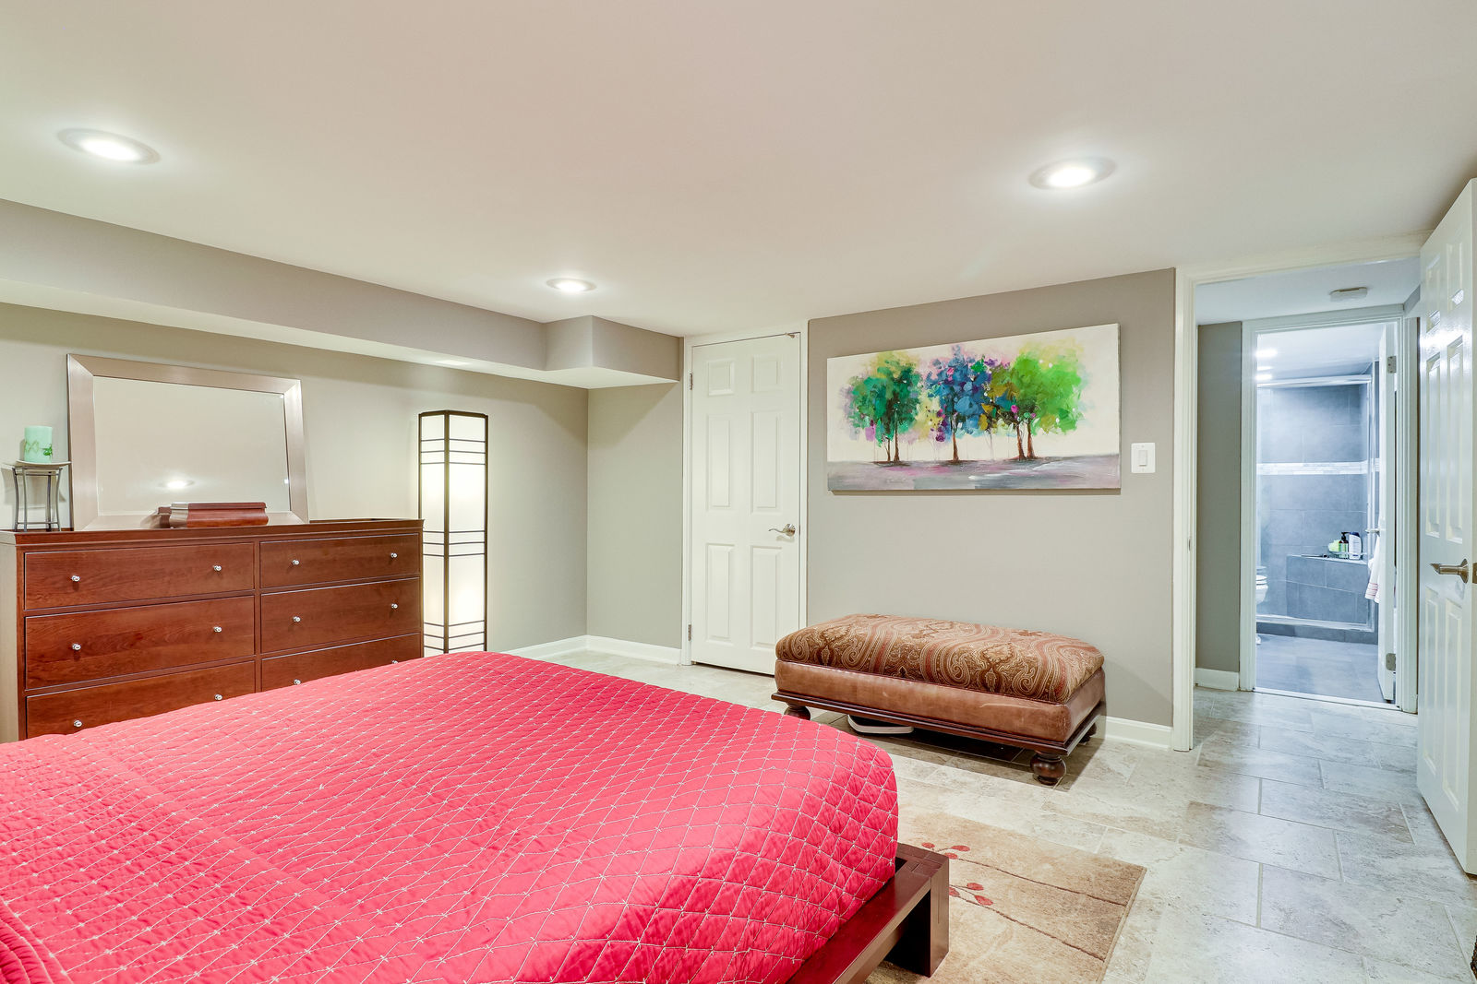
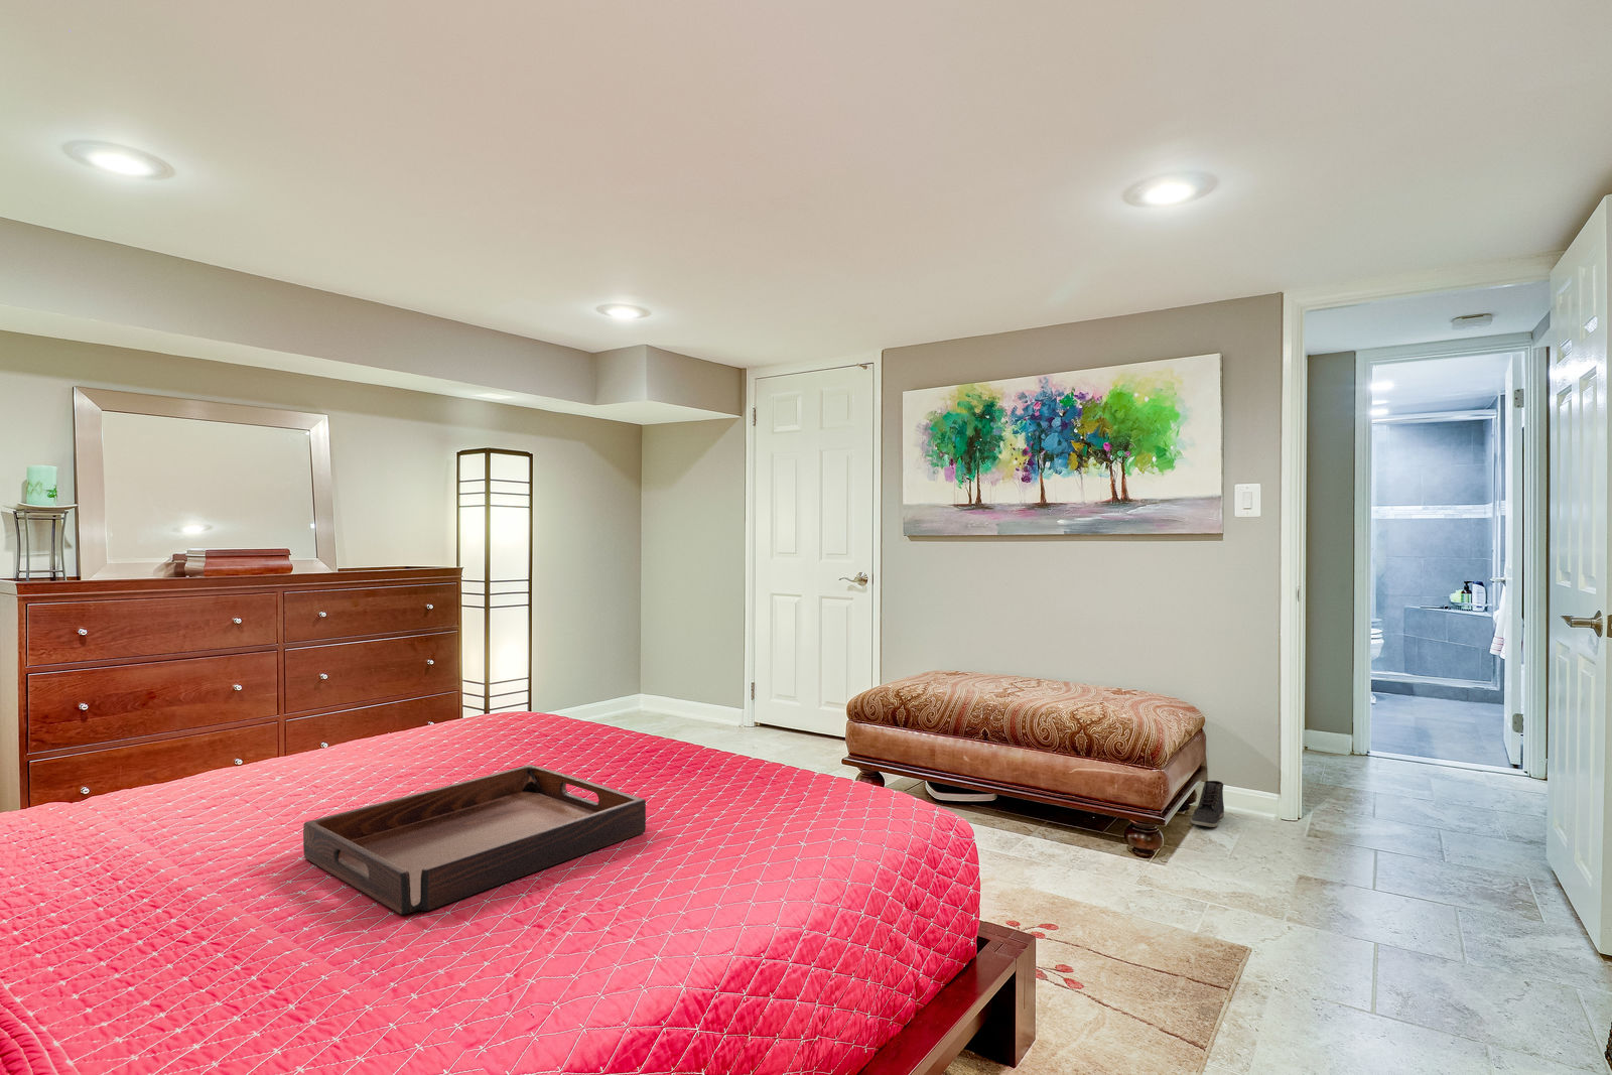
+ serving tray (481, 827)
+ sneaker (1205, 801)
